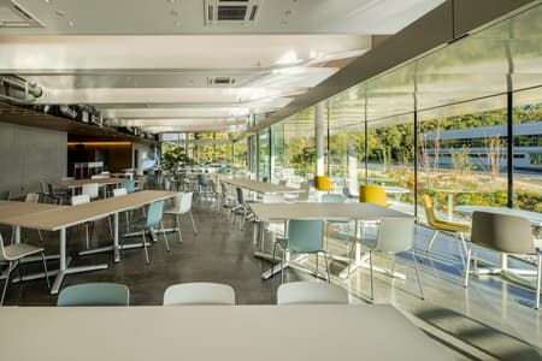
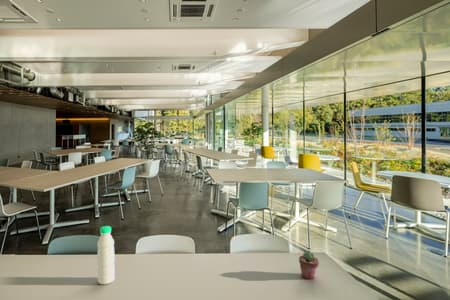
+ water bottle (106, 254)
+ potted succulent (308, 263)
